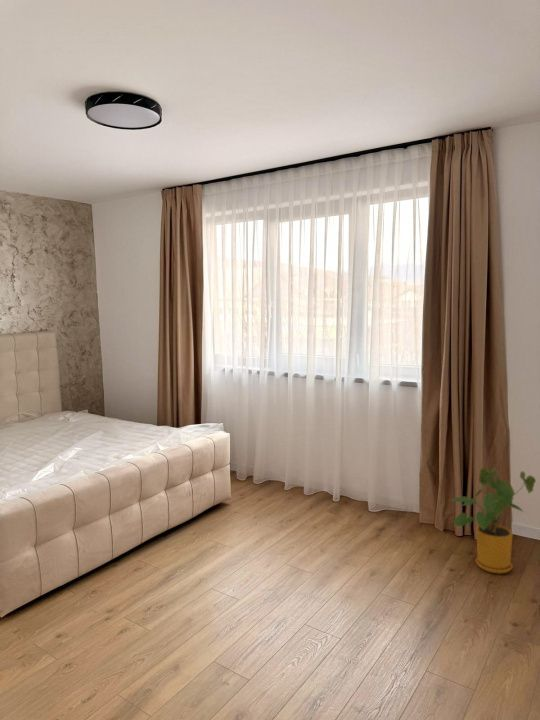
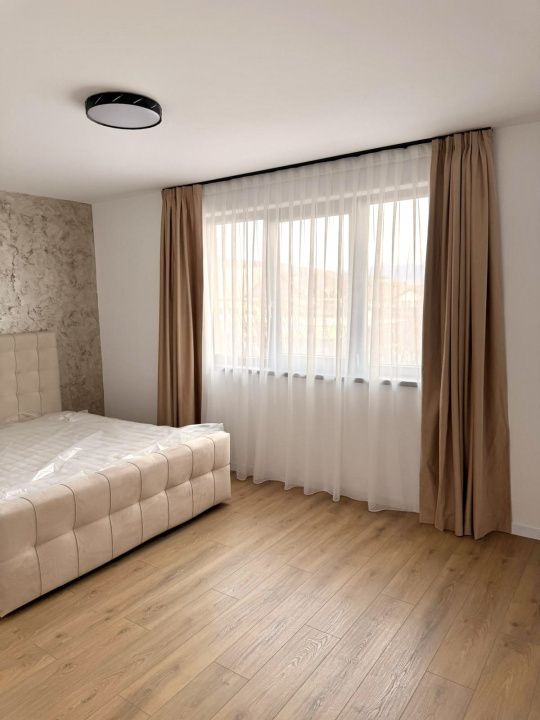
- house plant (491, 519)
